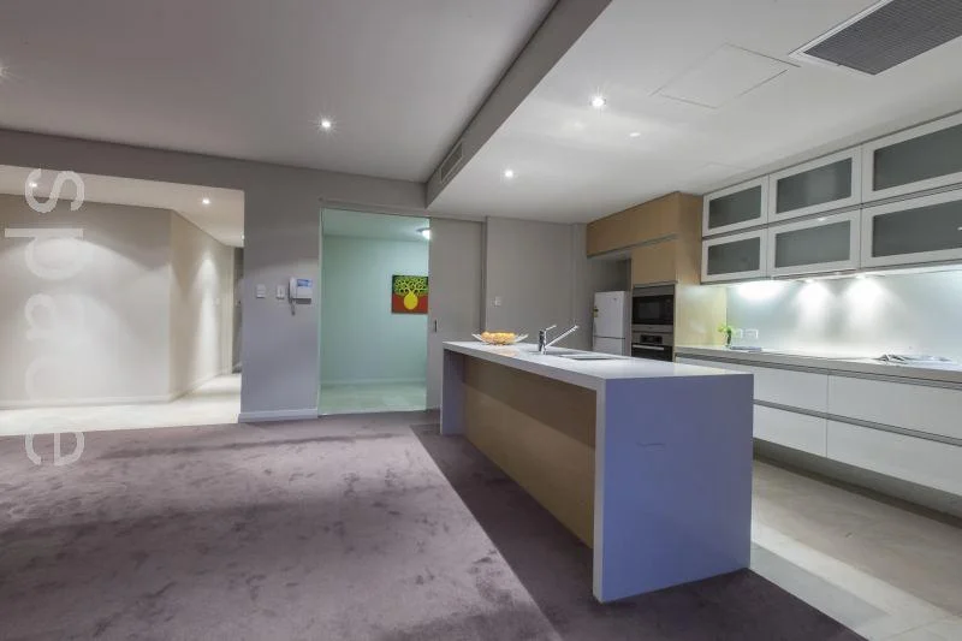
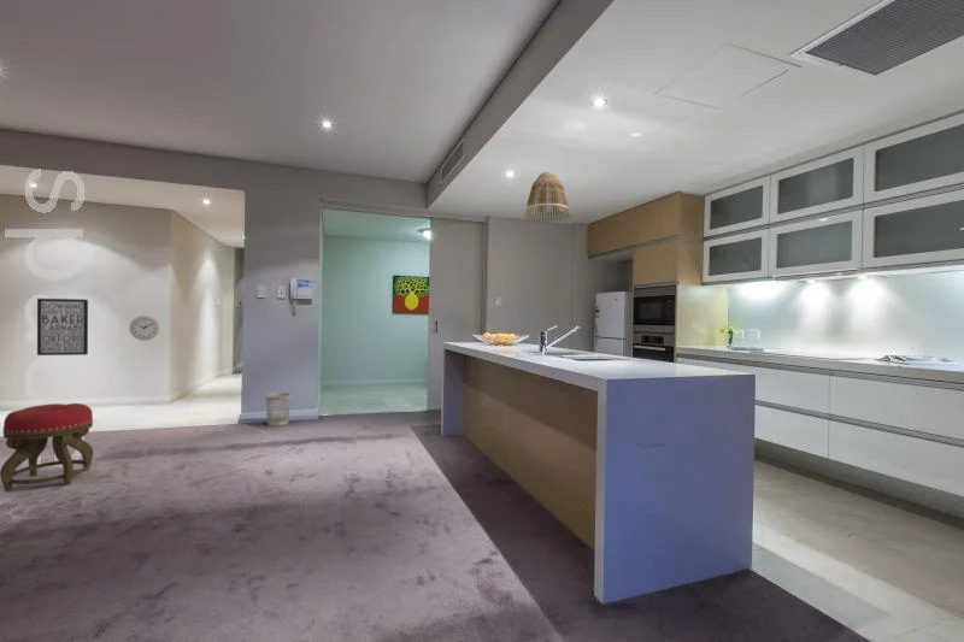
+ wastebasket (277, 408)
+ wall clock (143, 328)
+ lamp shade (547, 195)
+ wall art (63, 326)
+ stool (52, 443)
